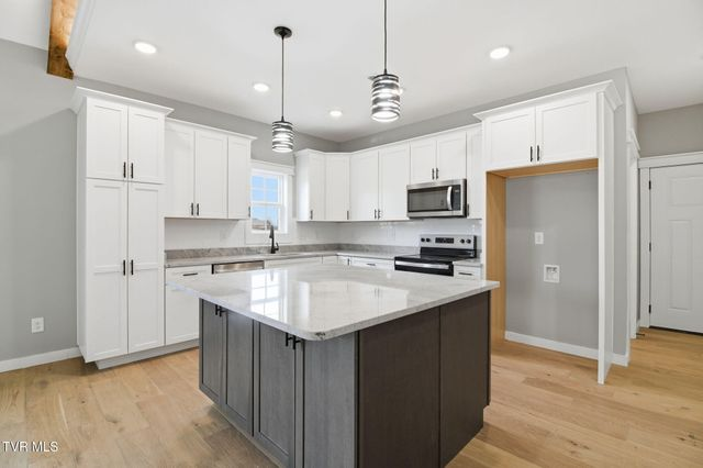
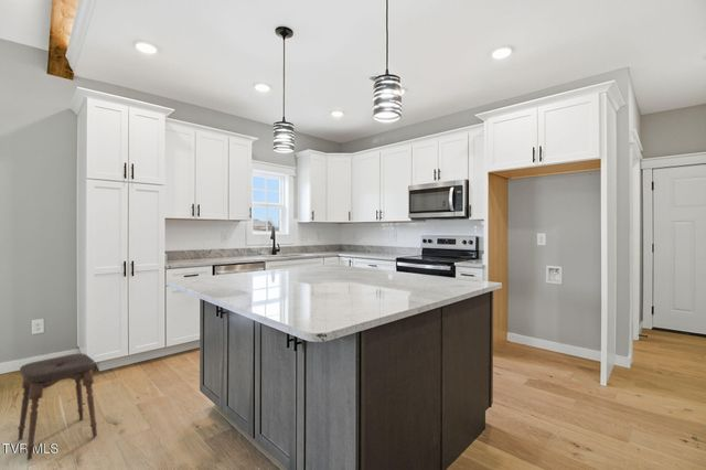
+ stool (51, 385)
